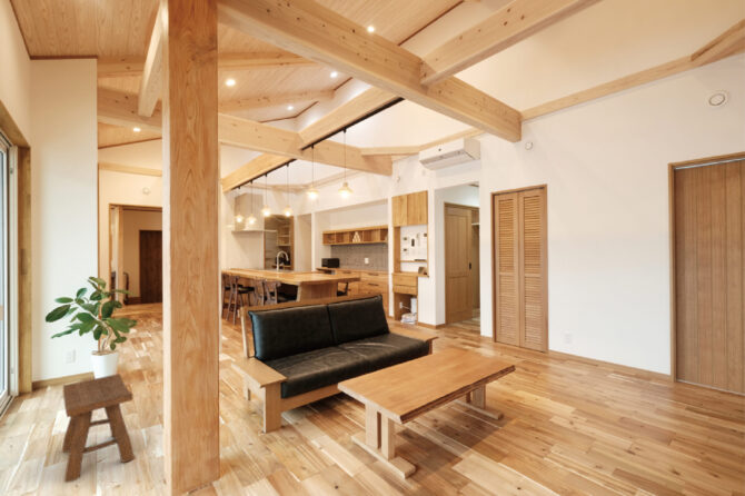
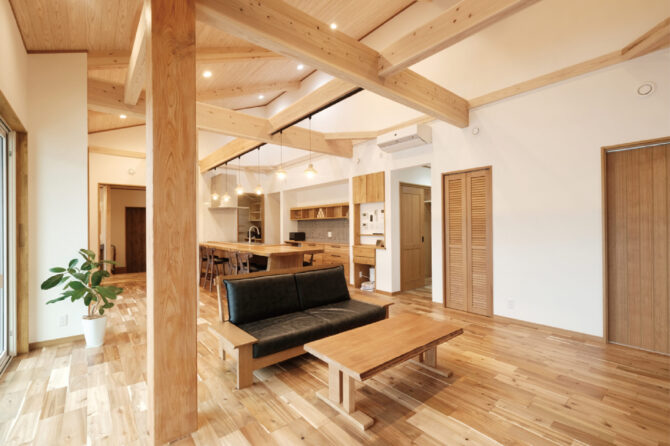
- stool (97, 421)
